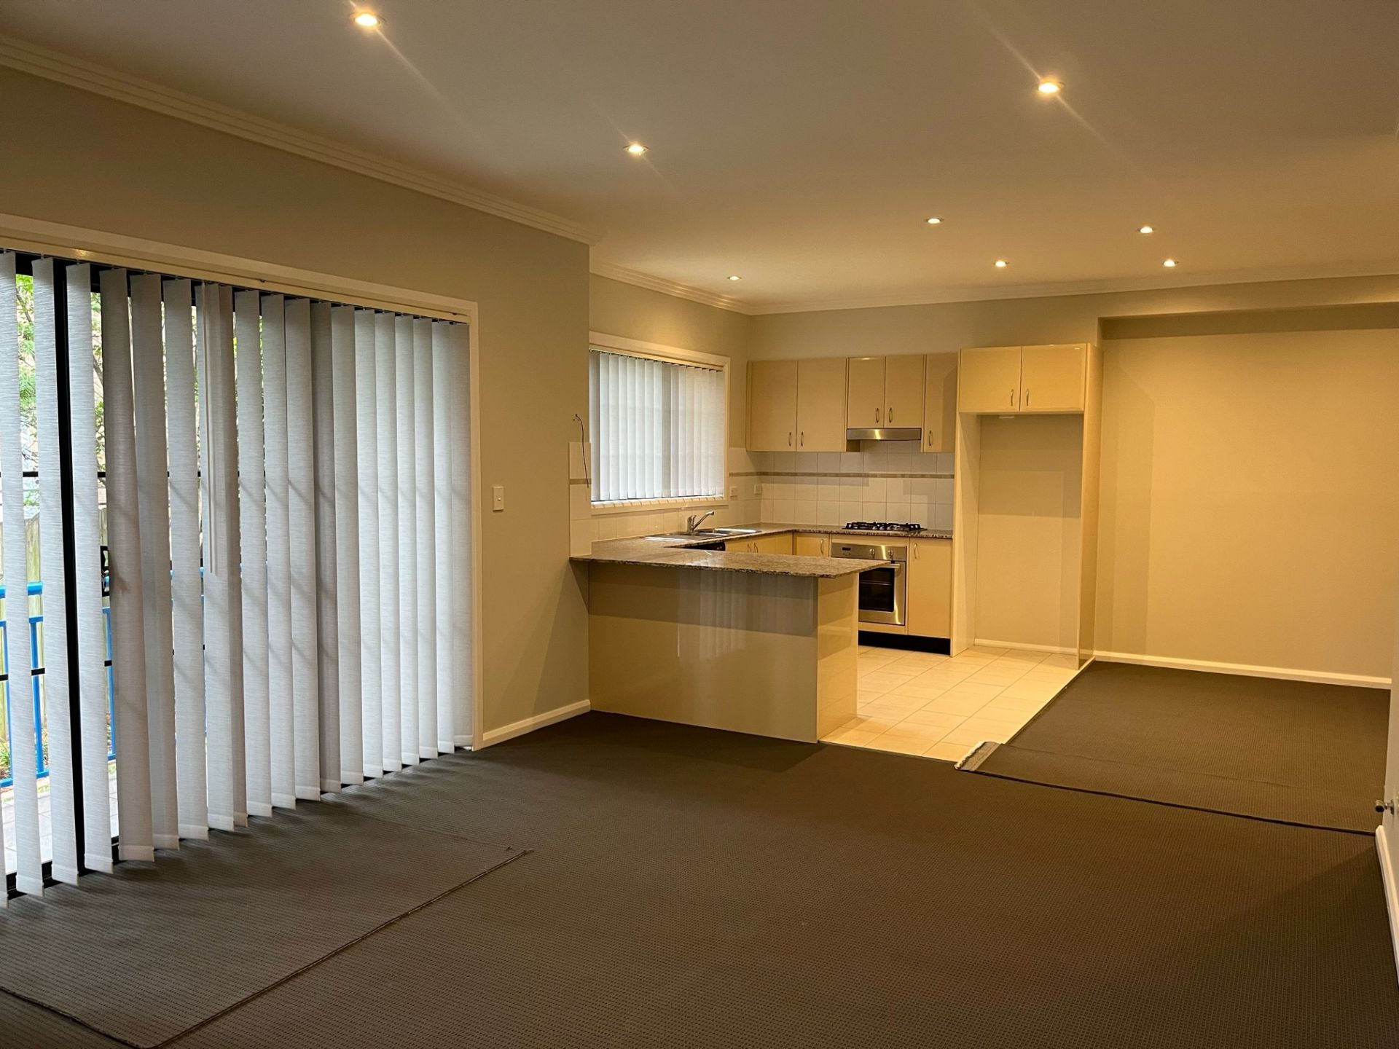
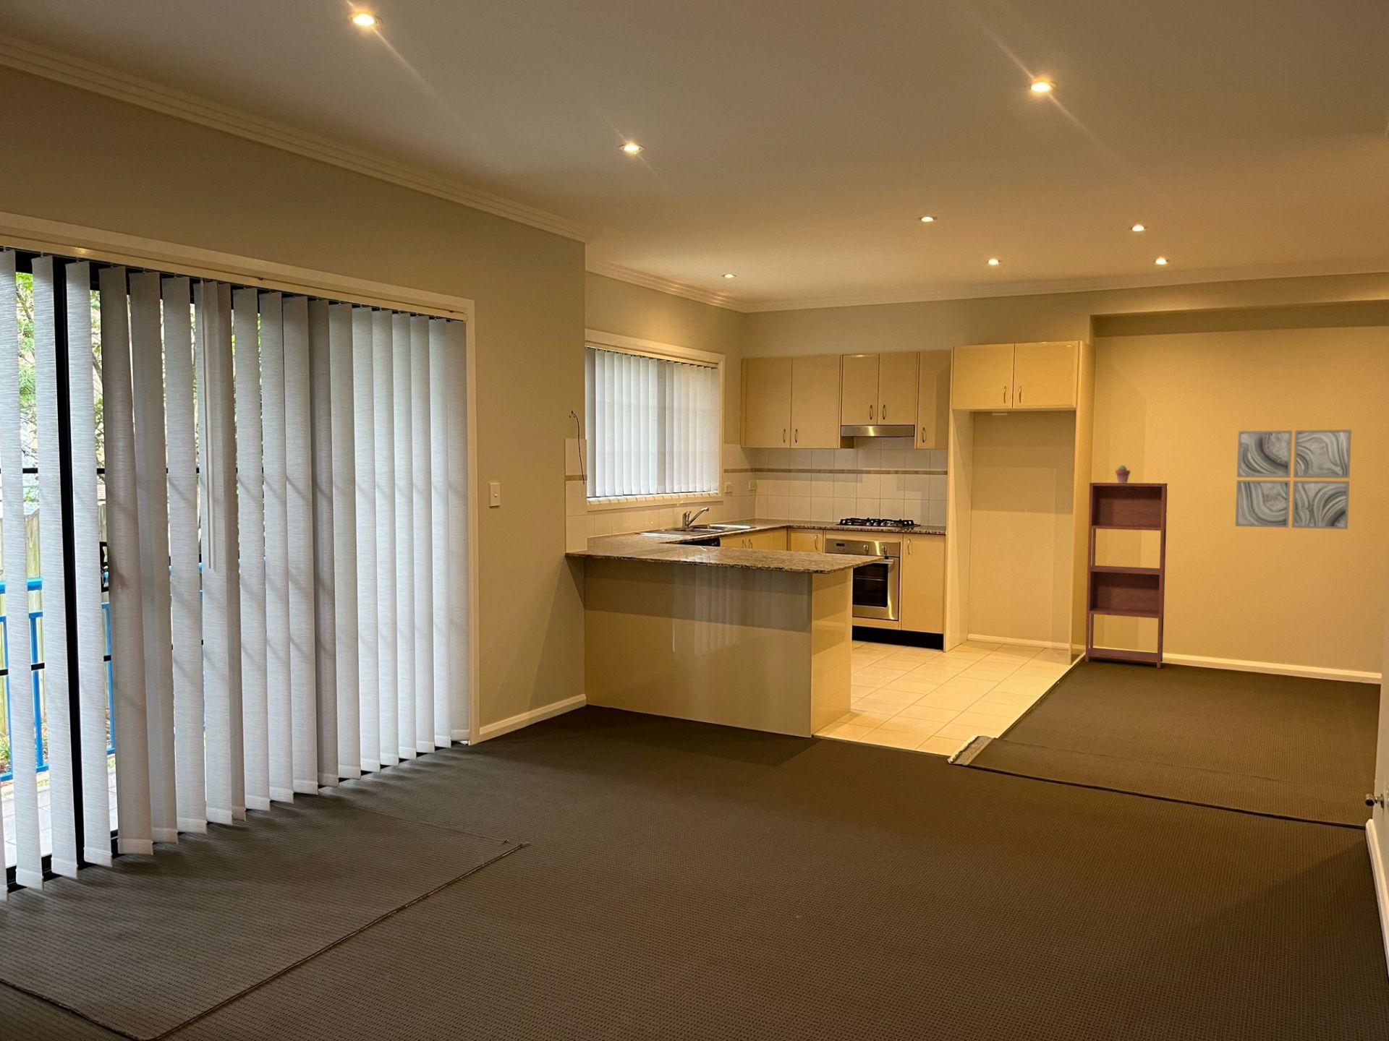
+ potted succulent (1123, 473)
+ wall art (1289, 477)
+ shelving unit (1125, 573)
